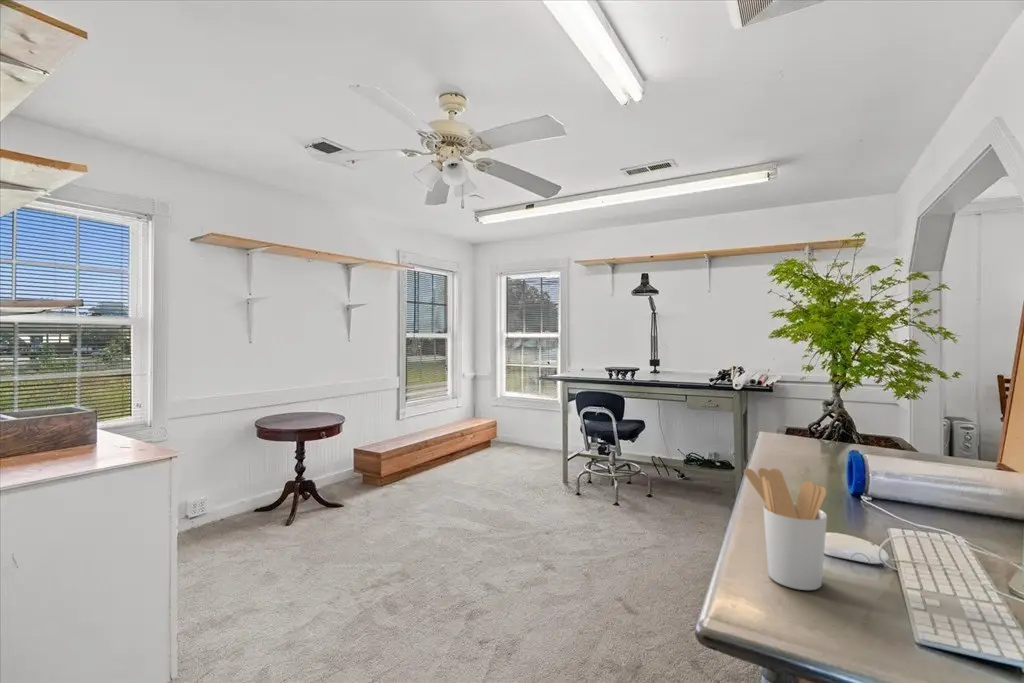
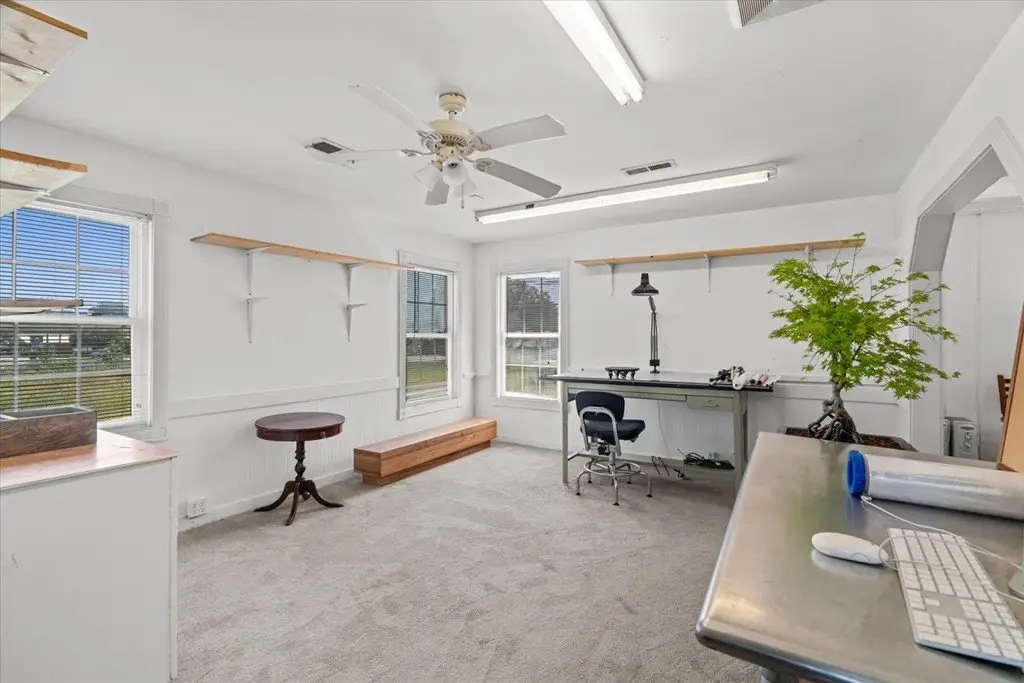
- utensil holder (783, 522)
